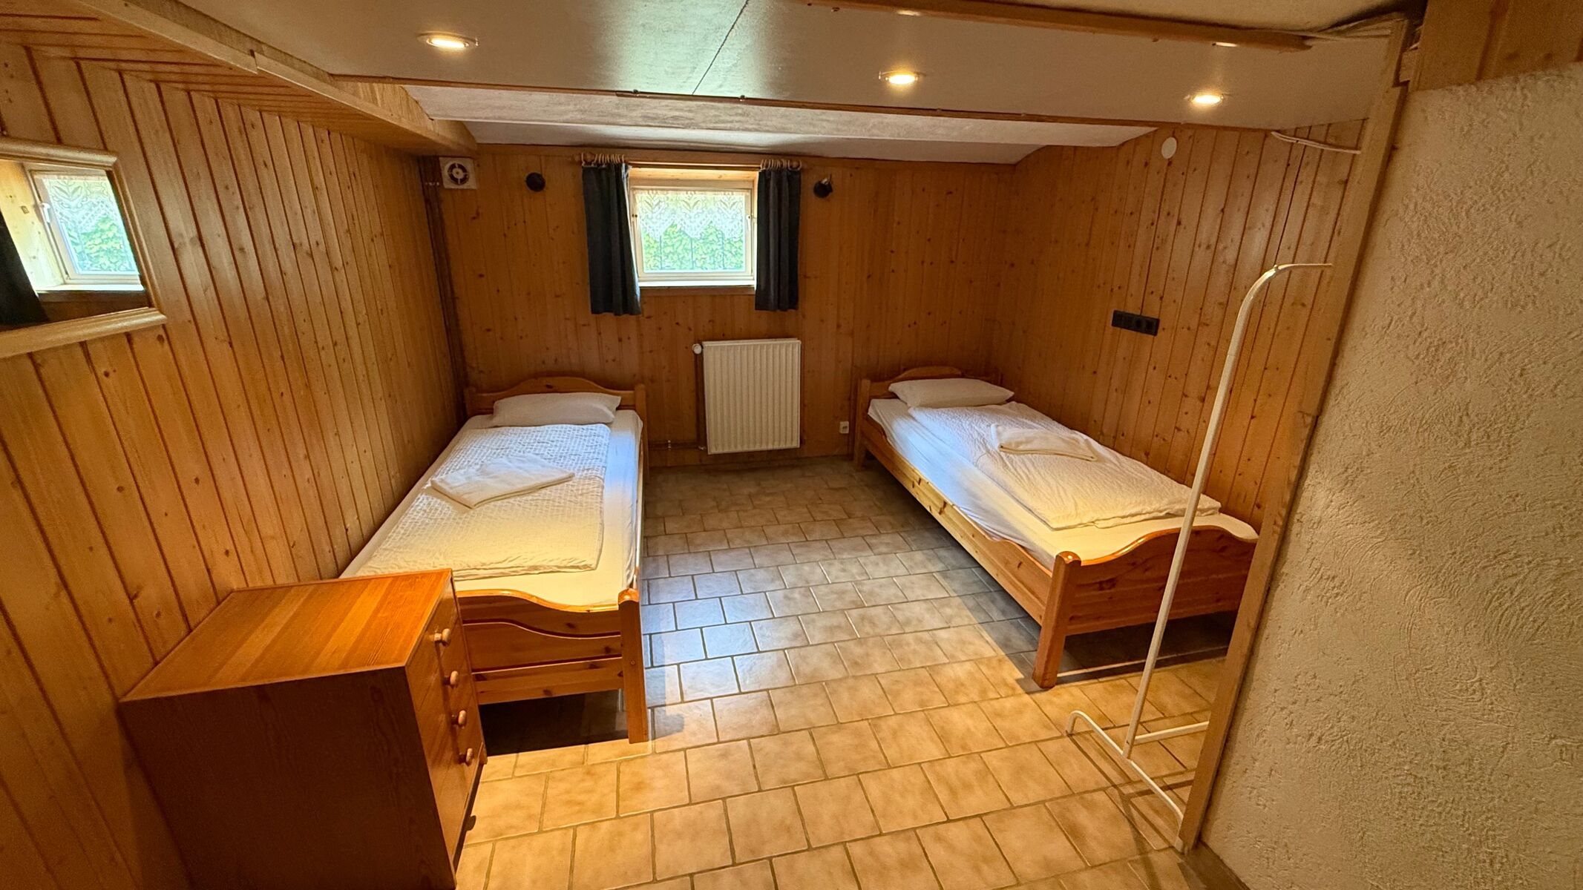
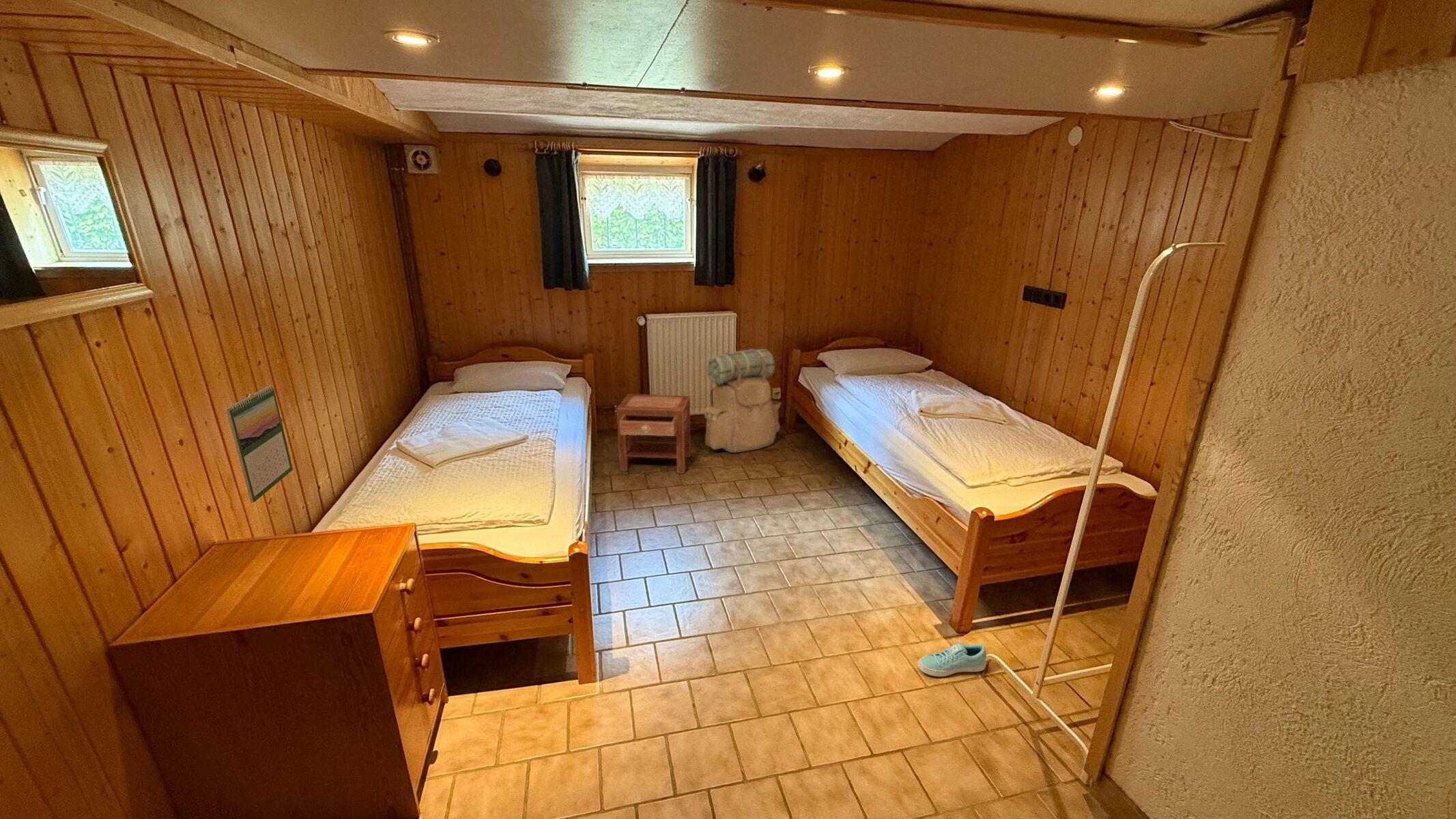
+ nightstand (655, 434)
+ calendar (261, 440)
+ sneaker (952, 655)
+ backpack (741, 397)
